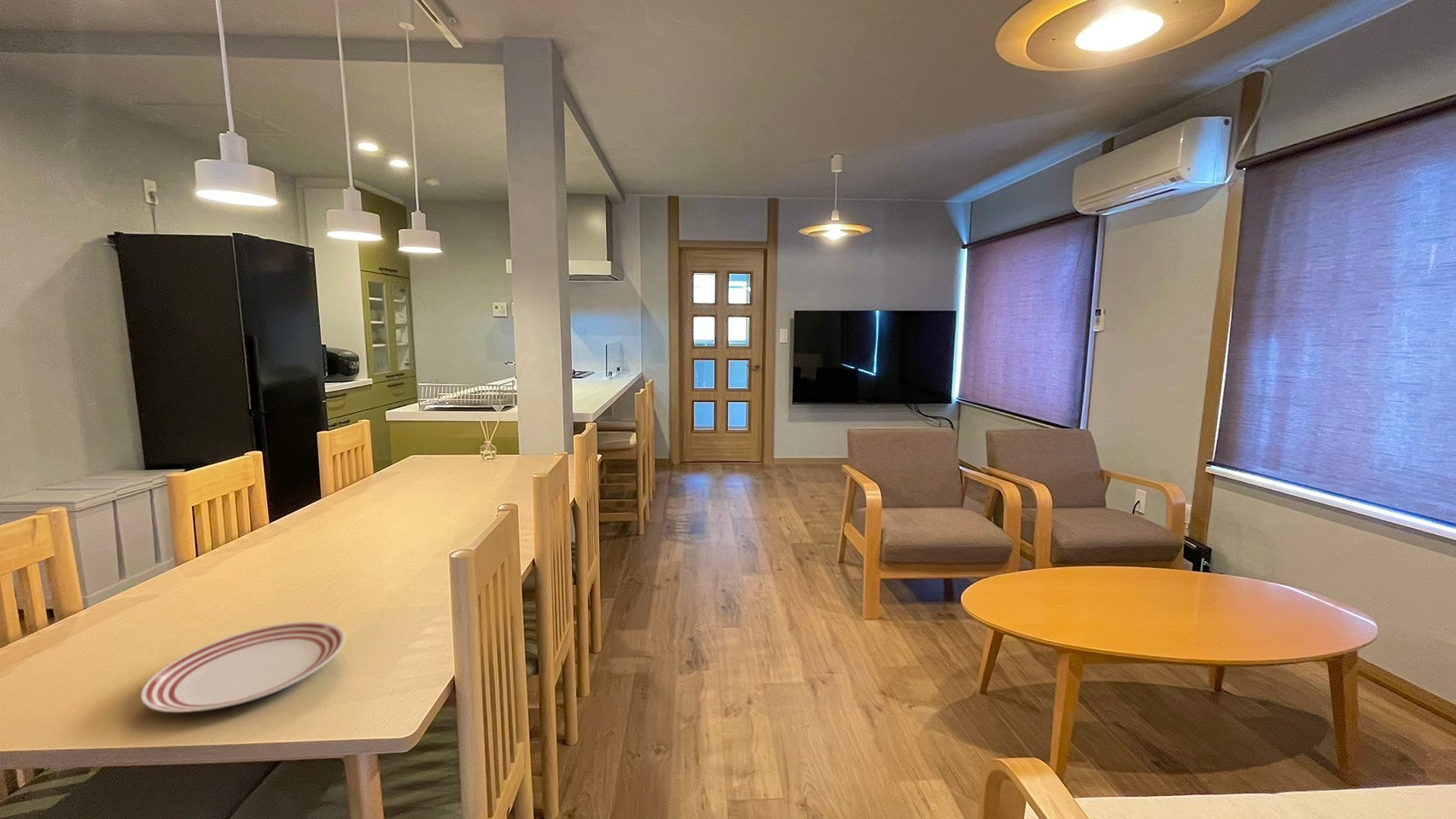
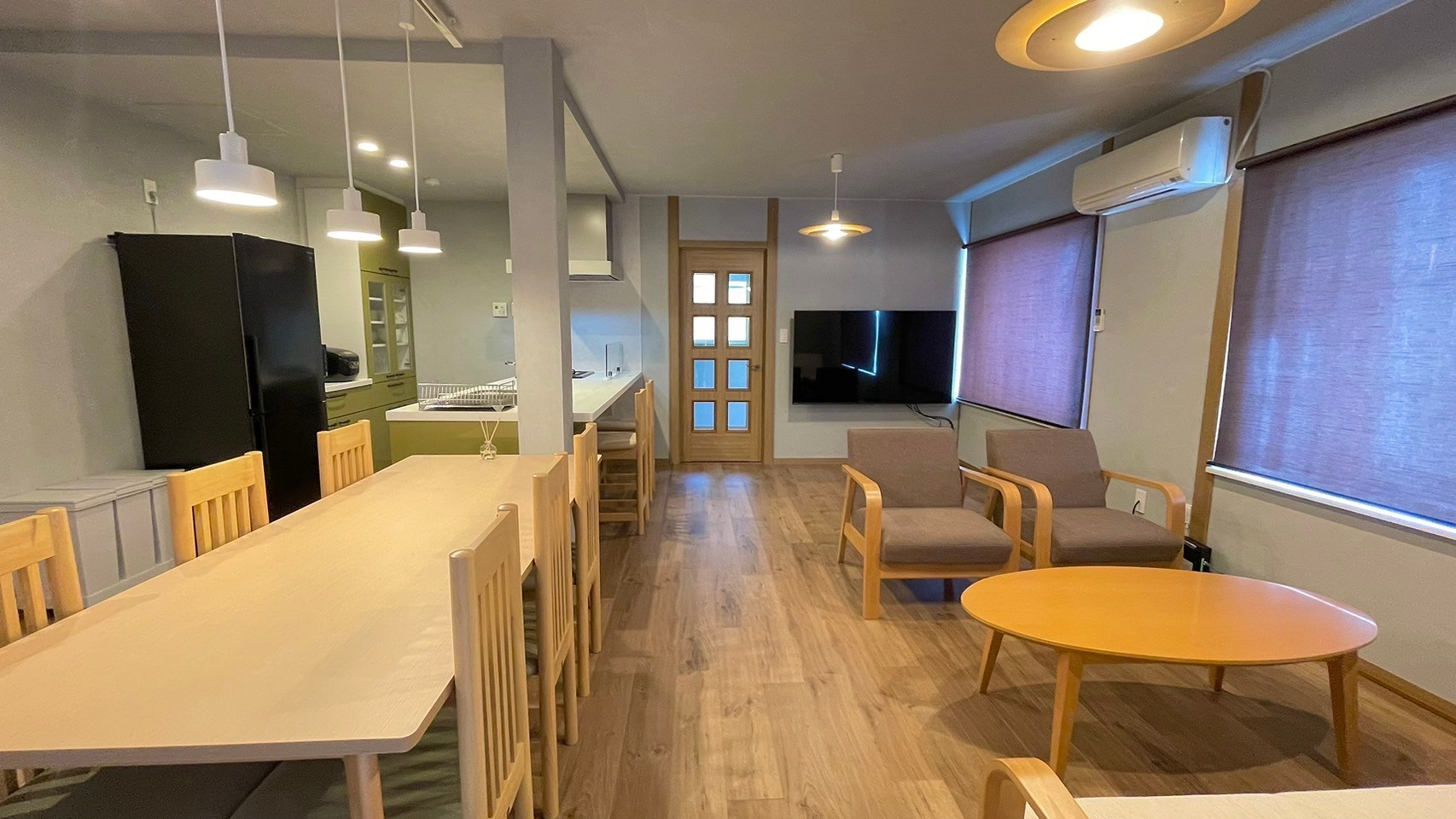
- dinner plate (252, 667)
